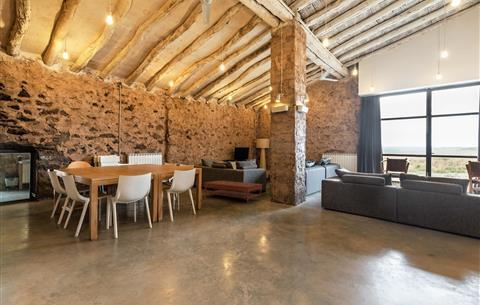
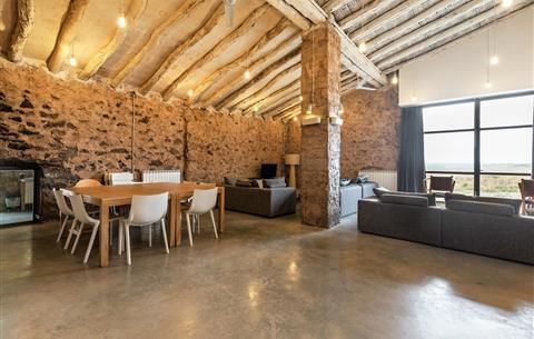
- coffee table (232, 191)
